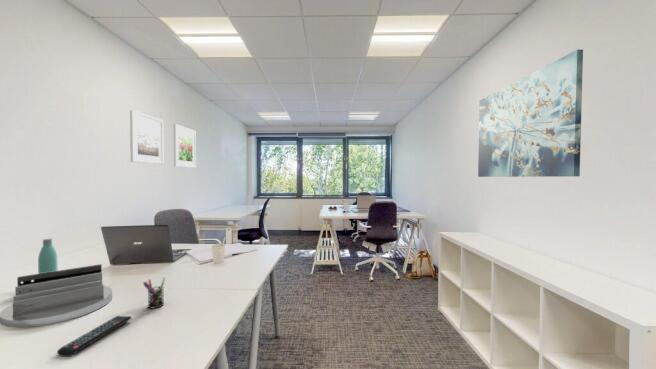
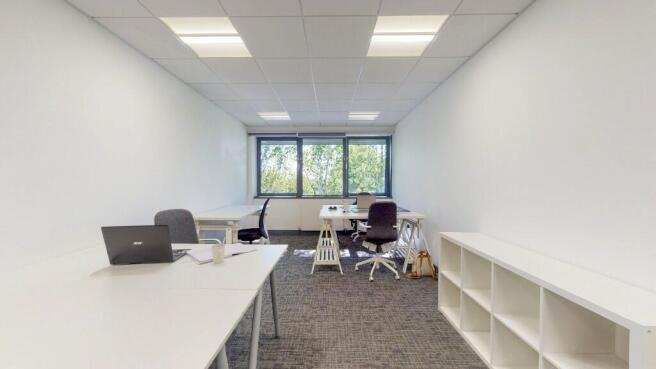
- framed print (148, 139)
- wall art (517, 129)
- bottle (47, 264)
- desk organizer (61, 290)
- pen holder (156, 291)
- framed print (185, 147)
- remote control (98, 333)
